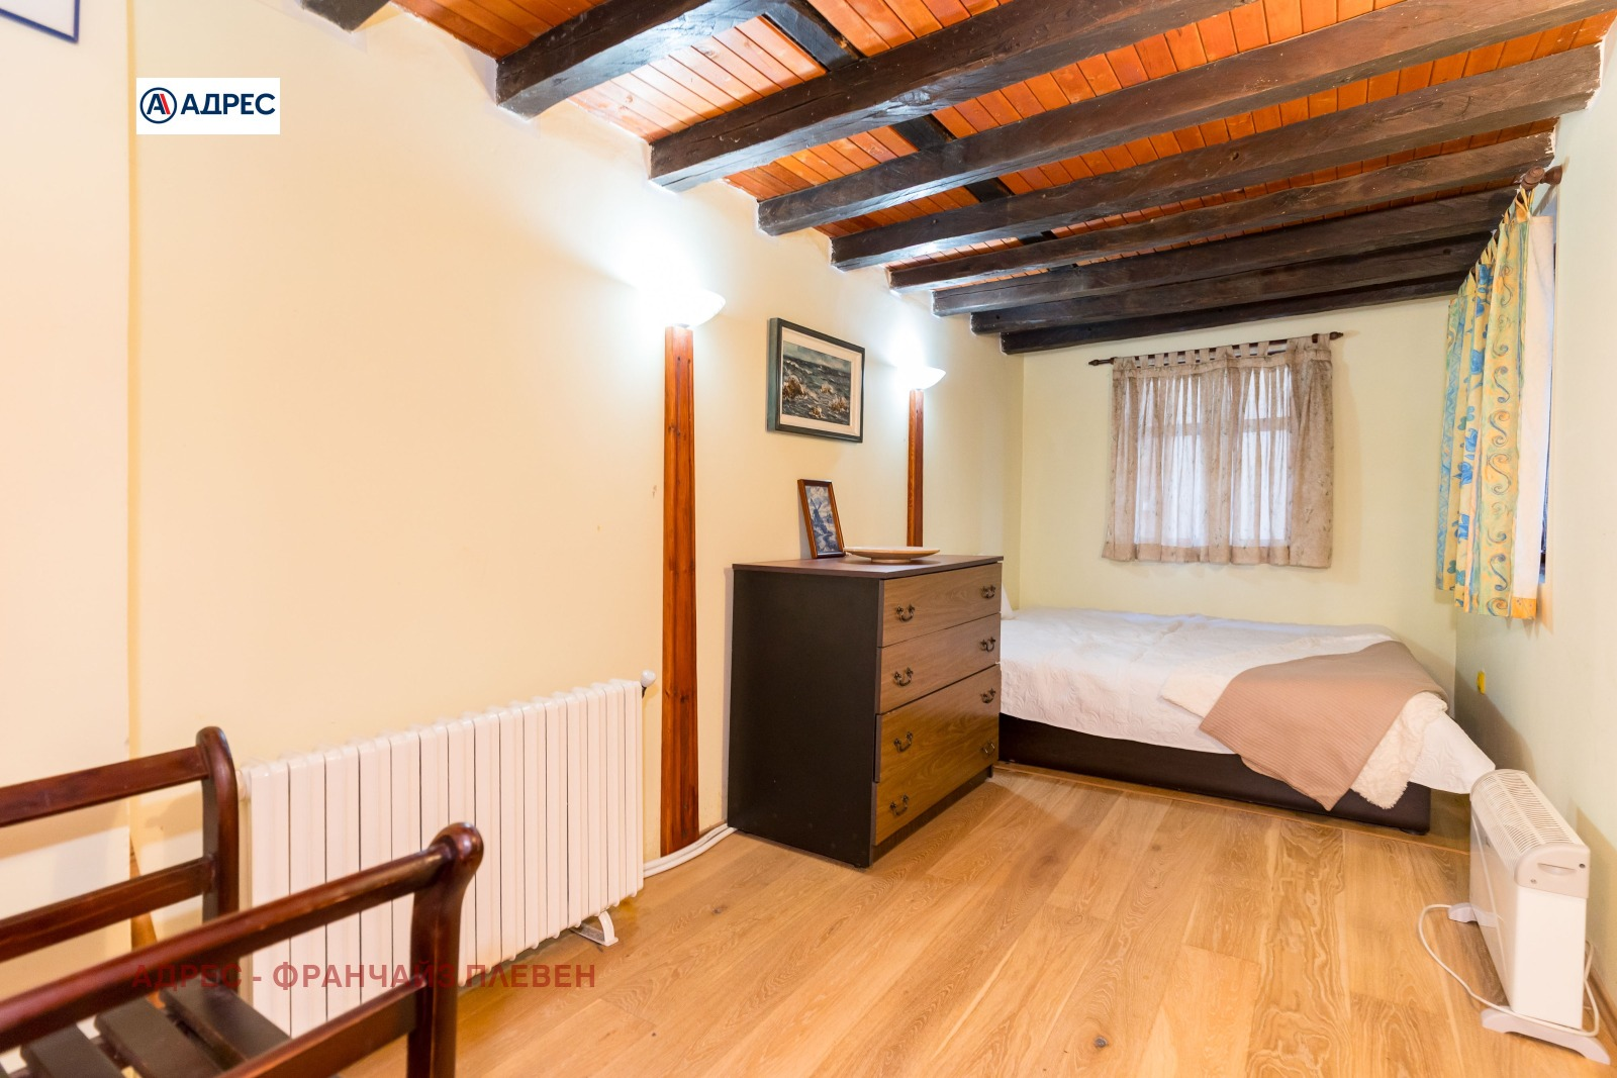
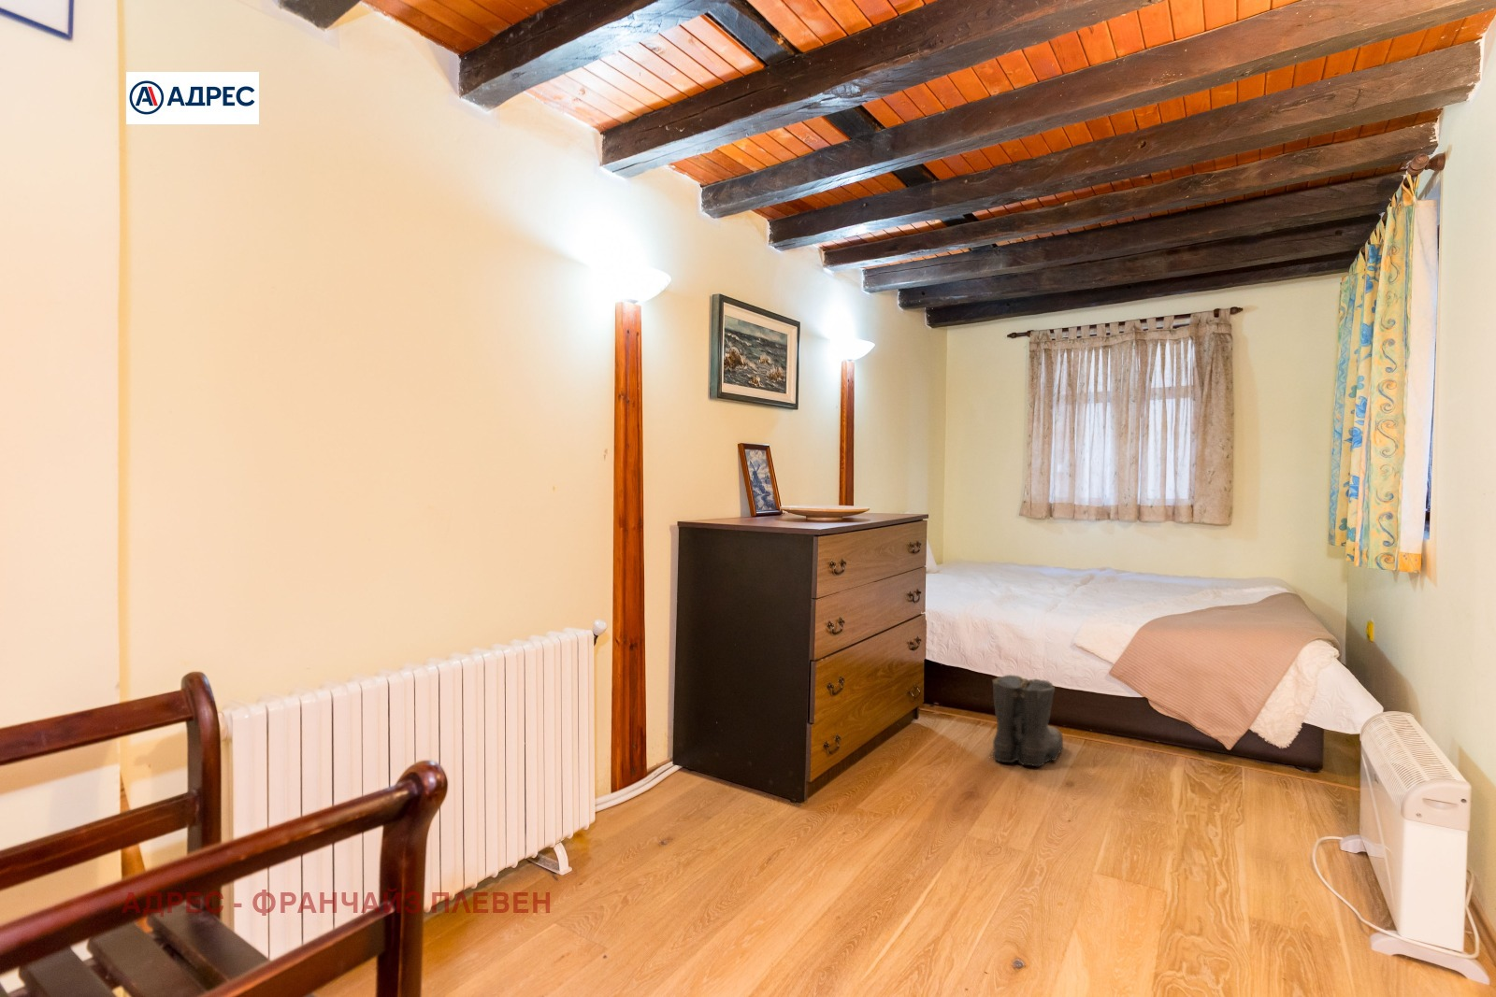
+ boots (1027, 714)
